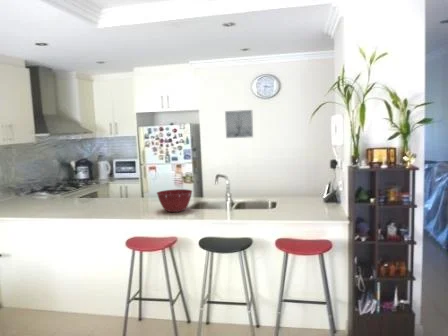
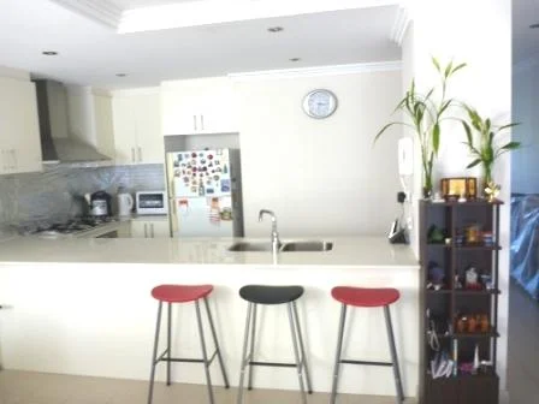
- wall art (239, 124)
- mixing bowl (175, 201)
